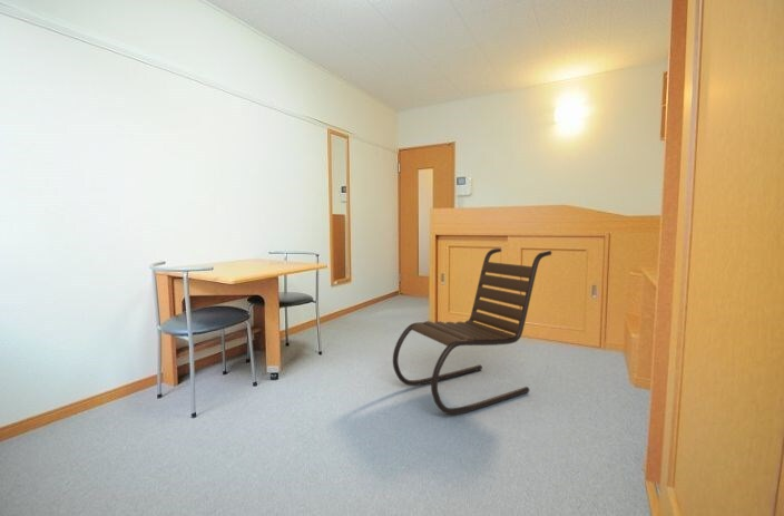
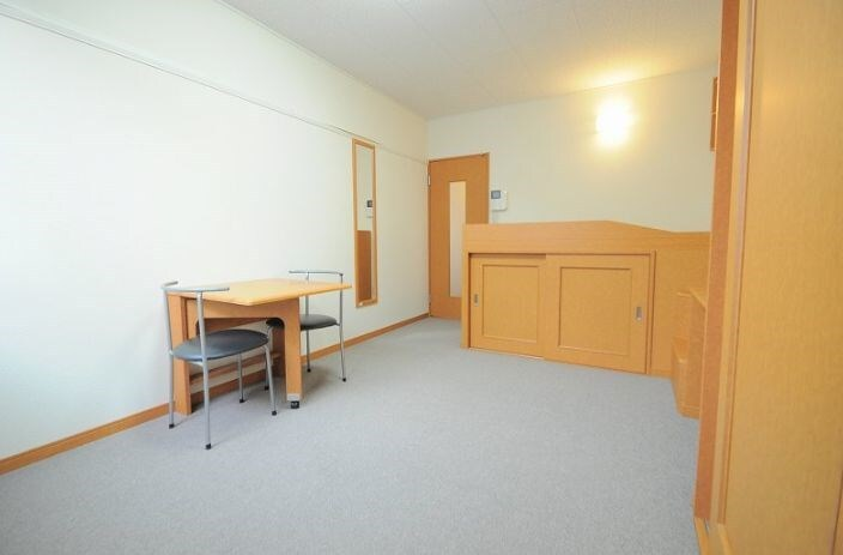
- lounge chair (471, 321)
